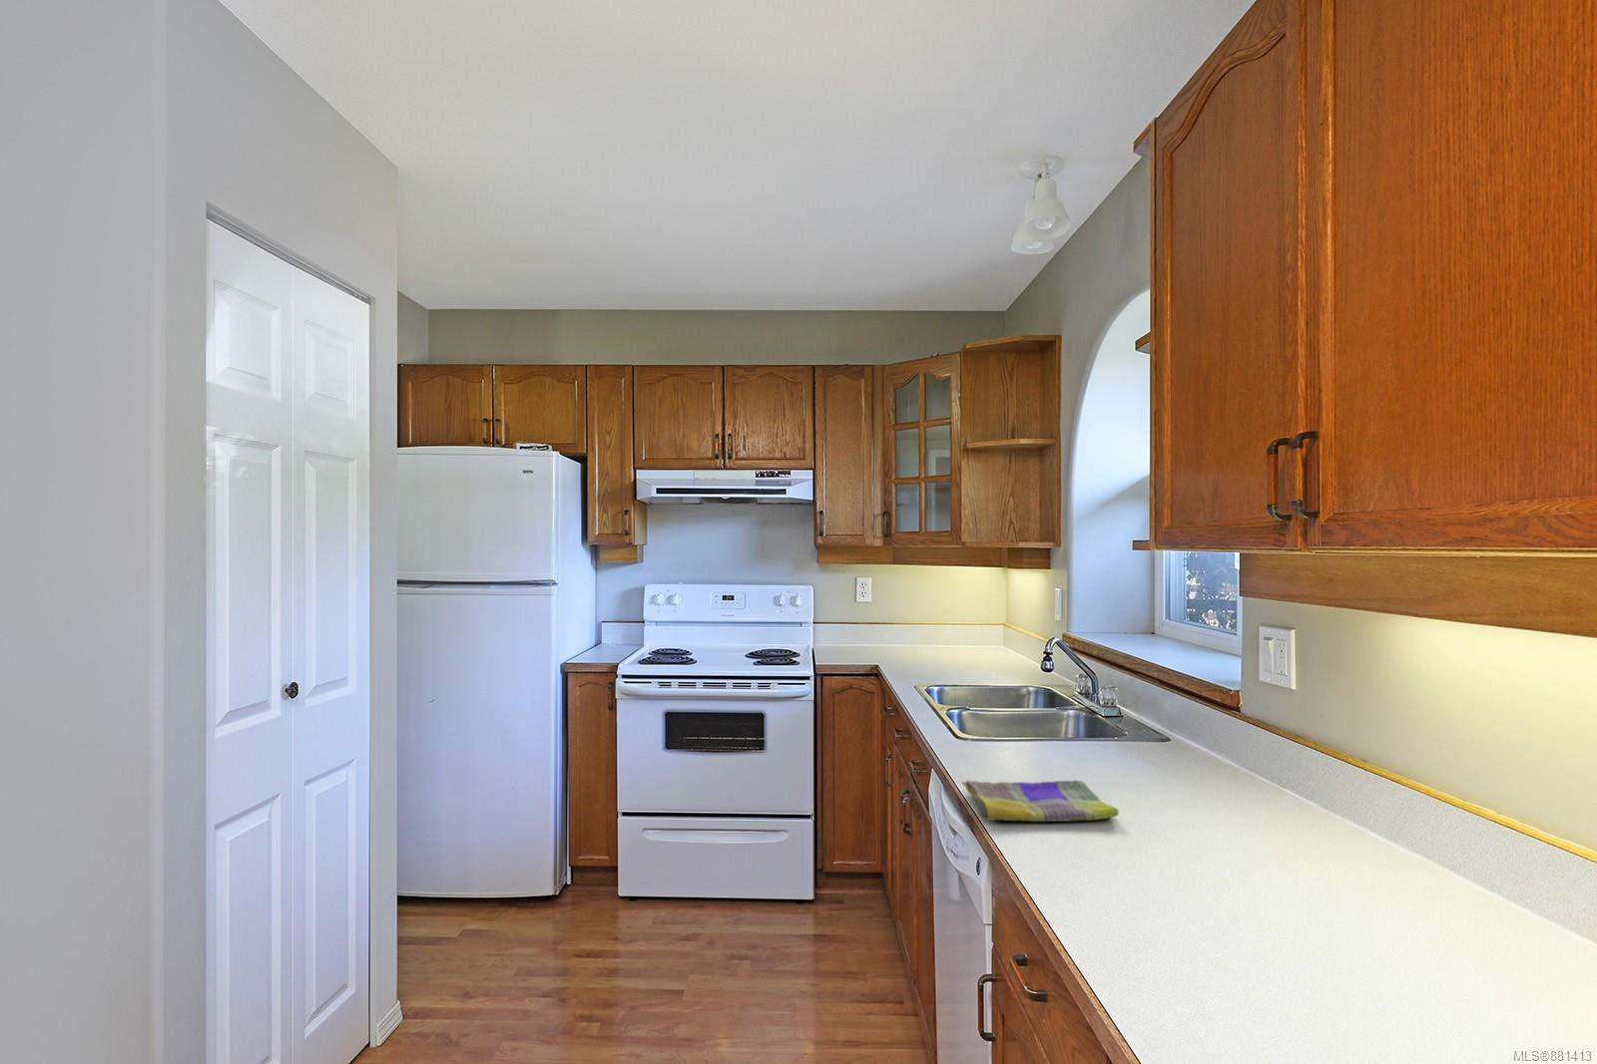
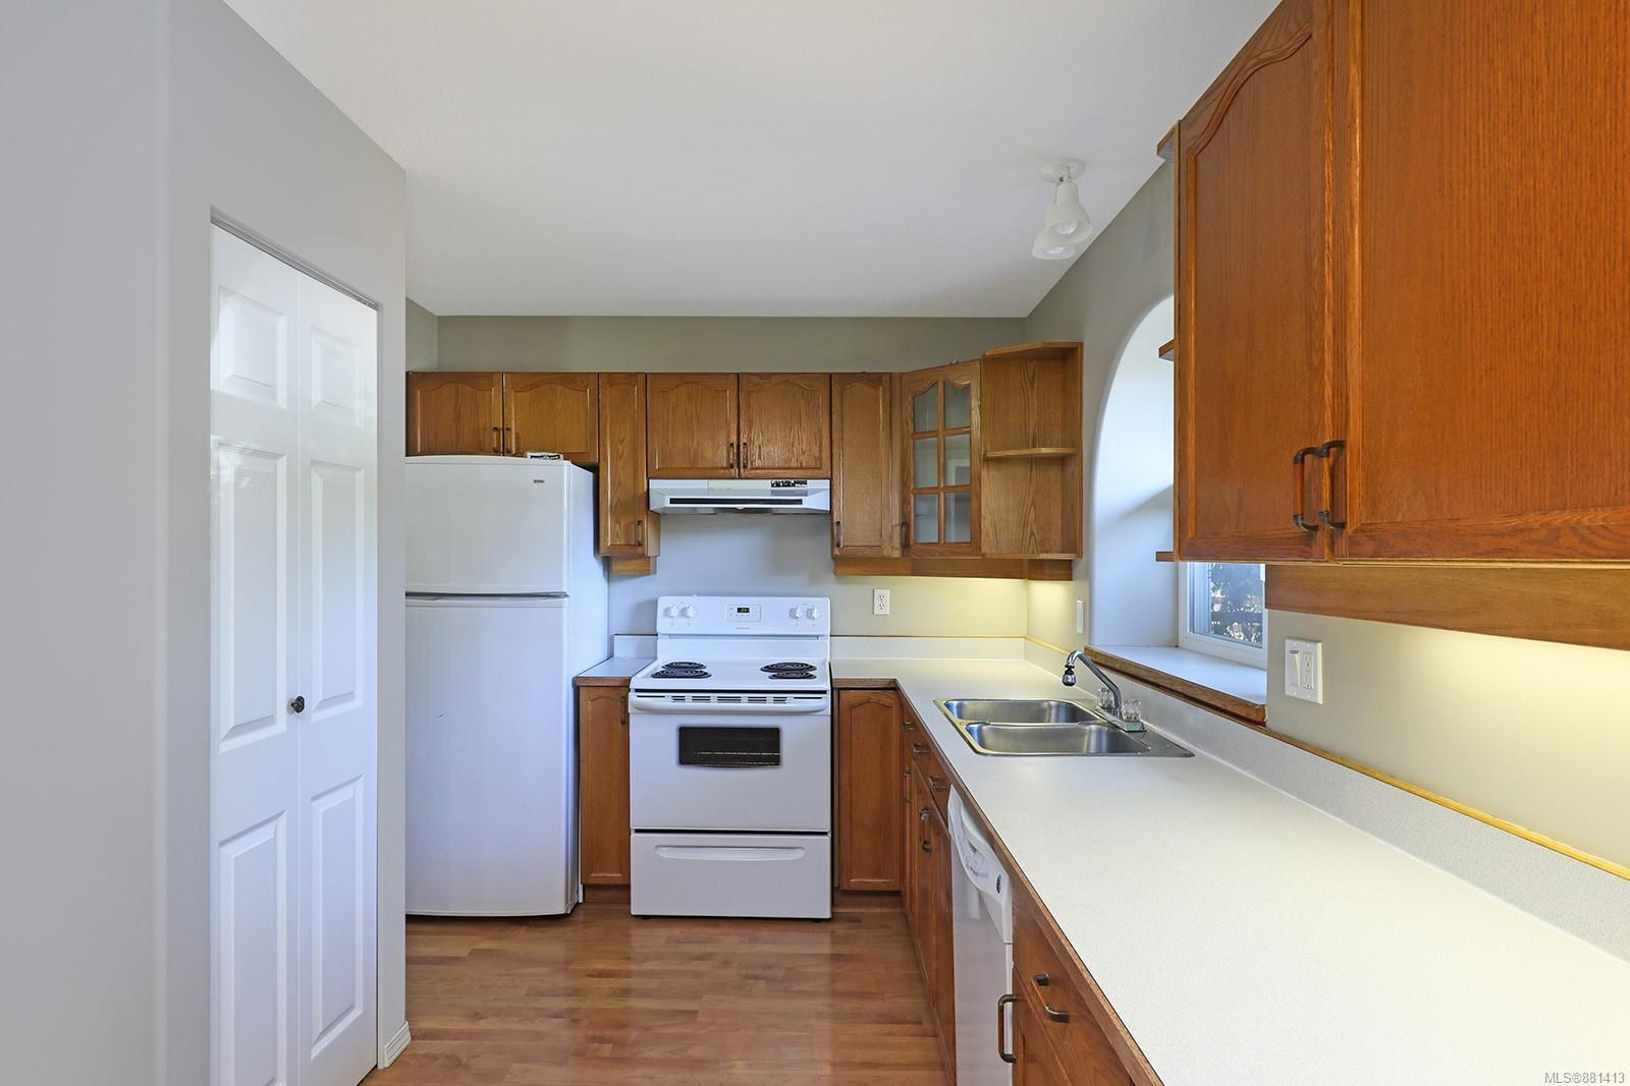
- dish towel (1036, 799)
